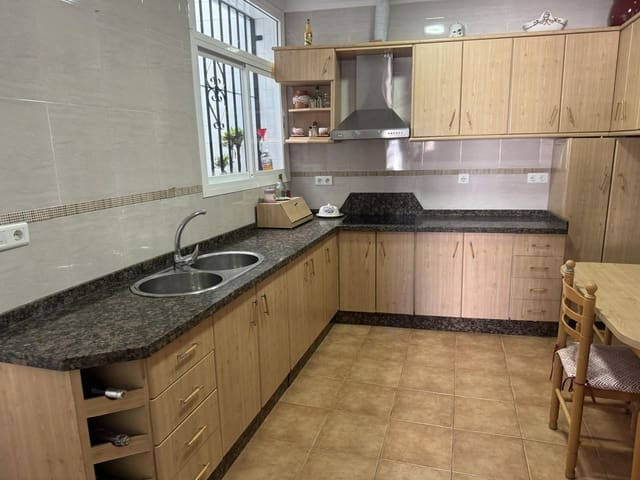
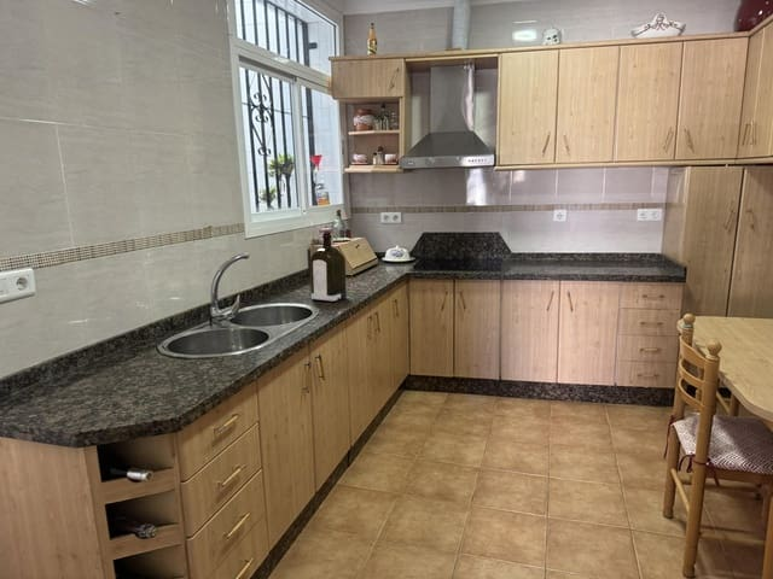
+ liquor (327, 264)
